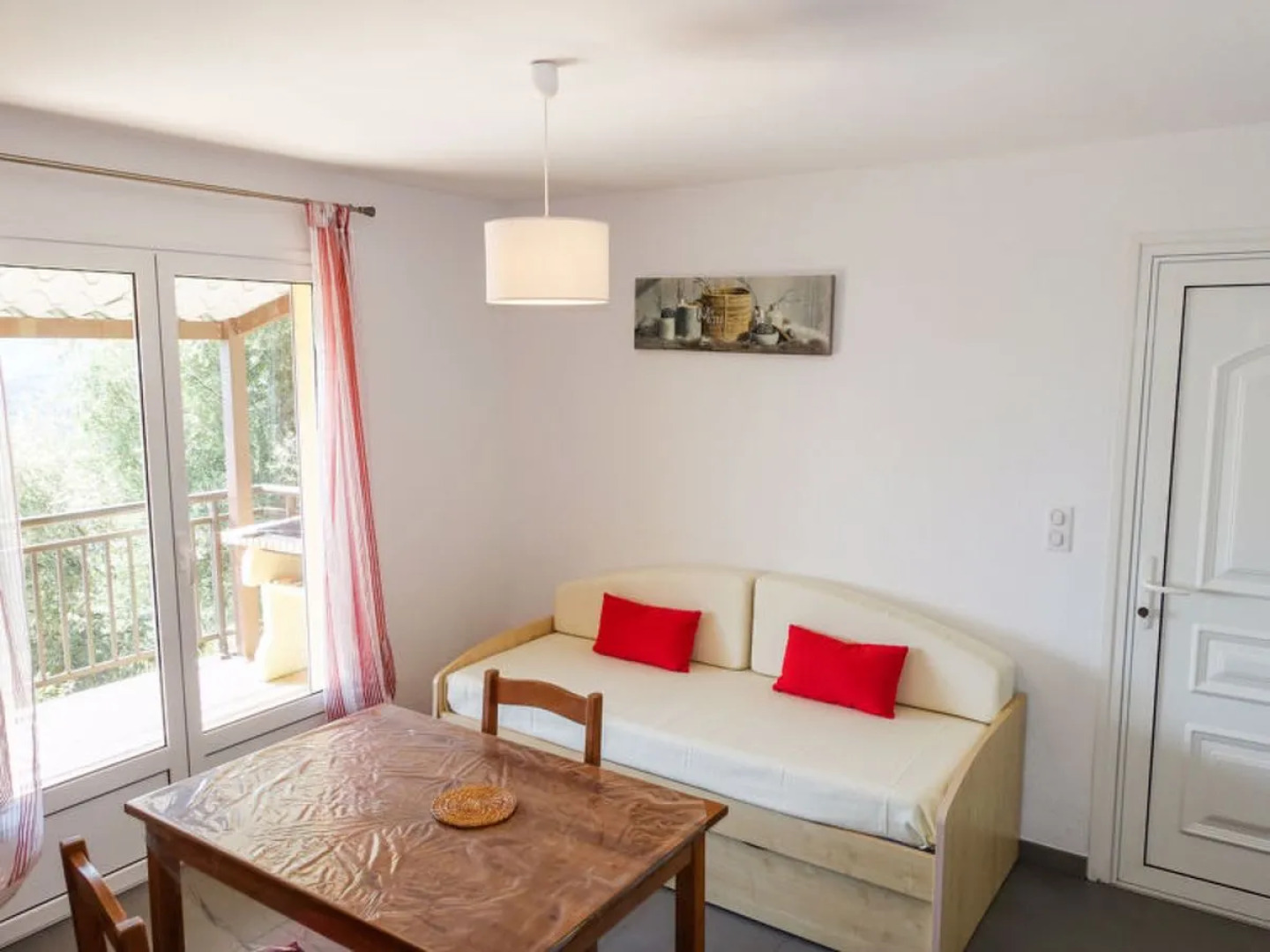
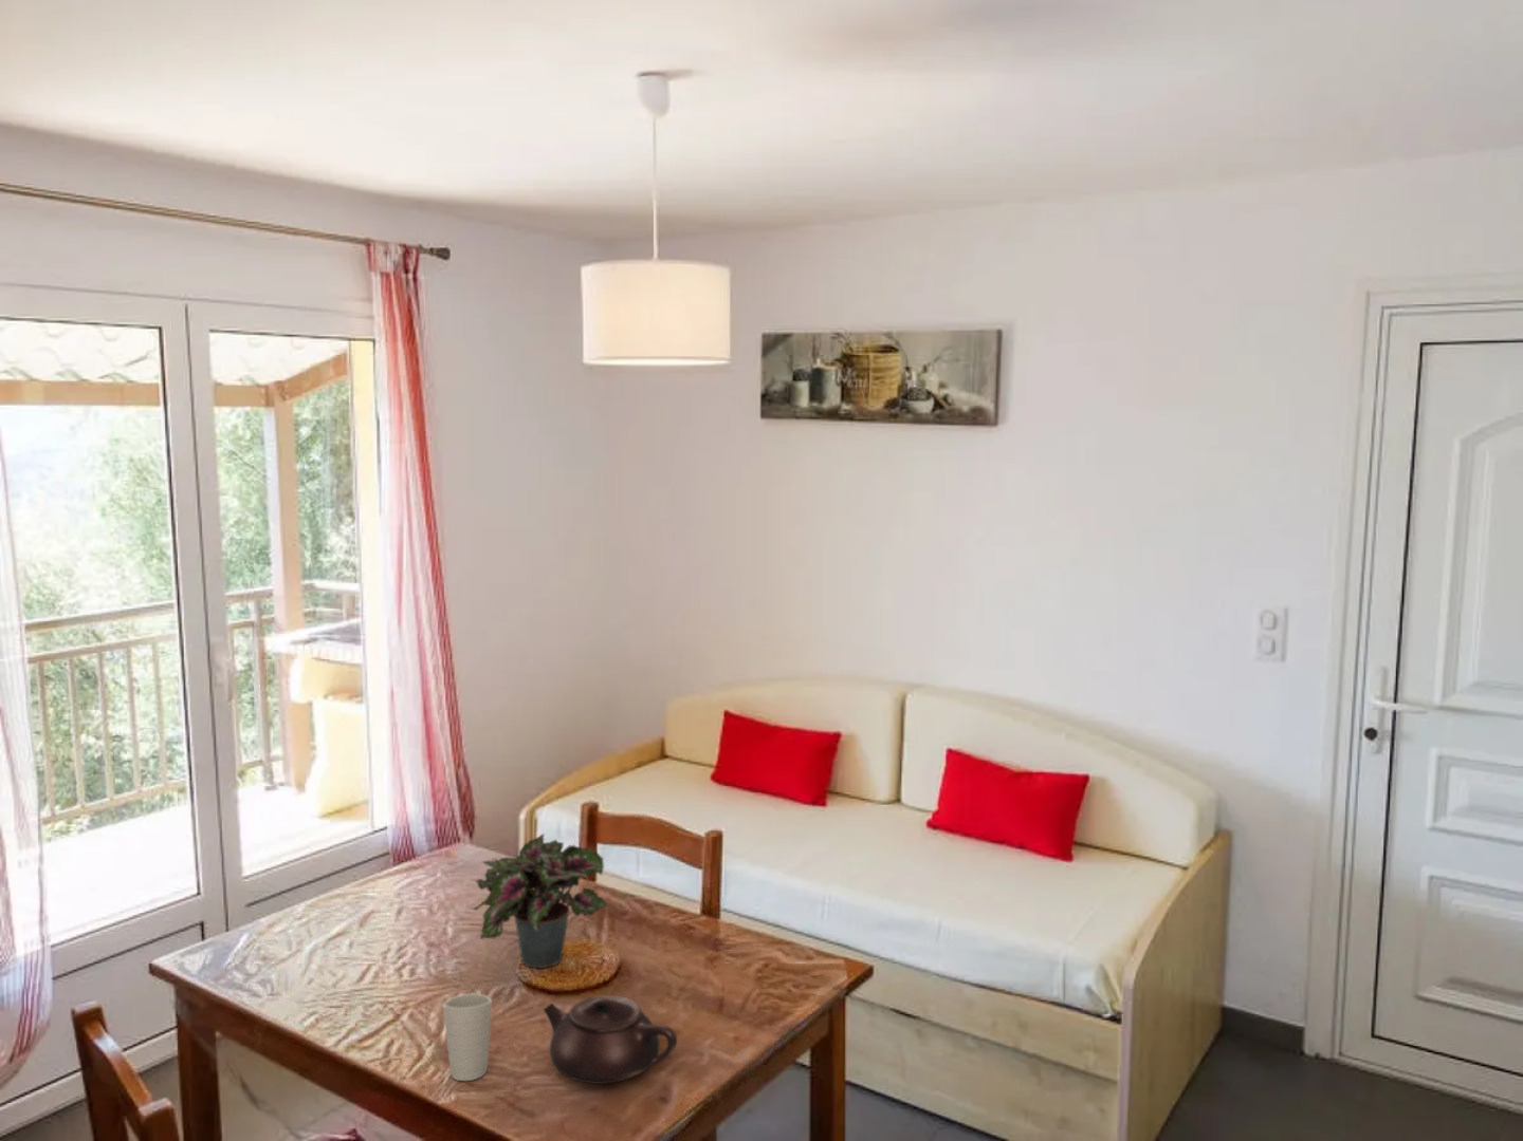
+ potted plant (538, 906)
+ teapot (606, 1032)
+ cup (468, 1034)
